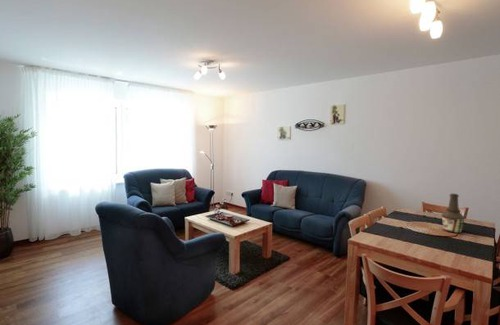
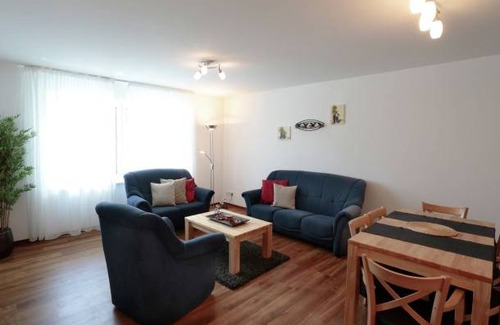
- bottle (452, 212)
